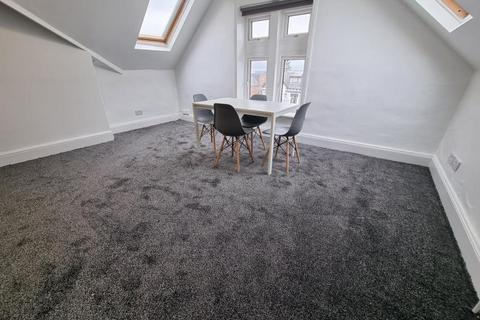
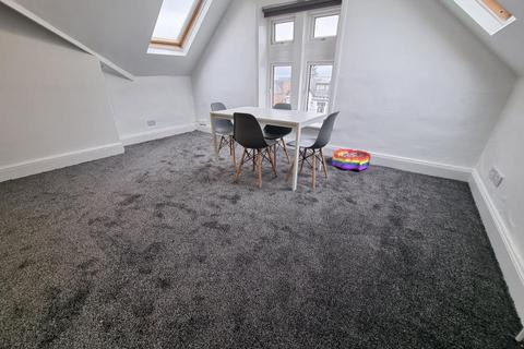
+ storage bin (349, 158)
